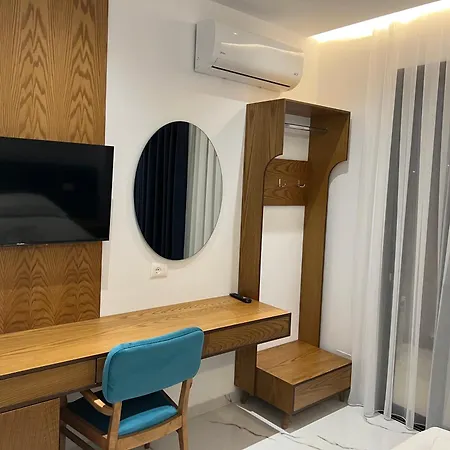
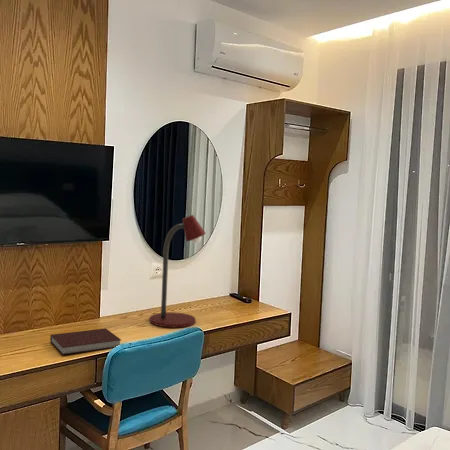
+ desk lamp (167, 268)
+ notebook (85, 340)
